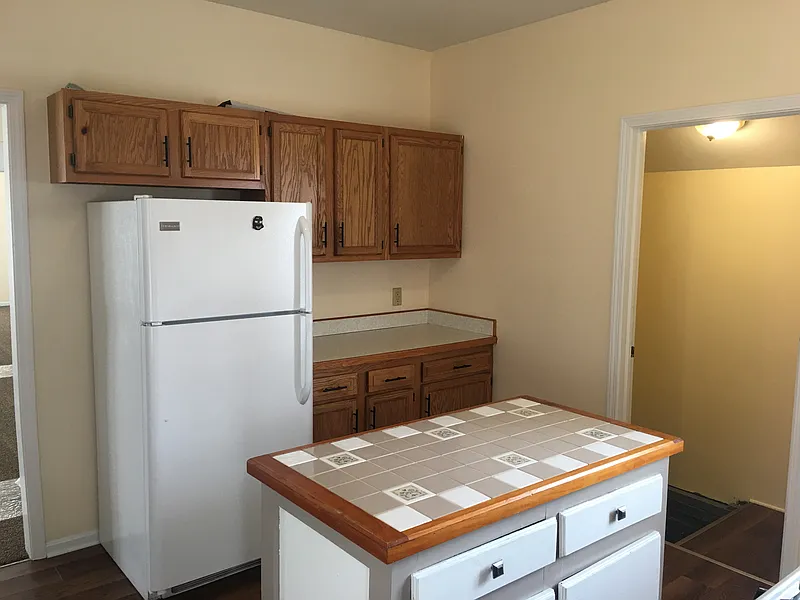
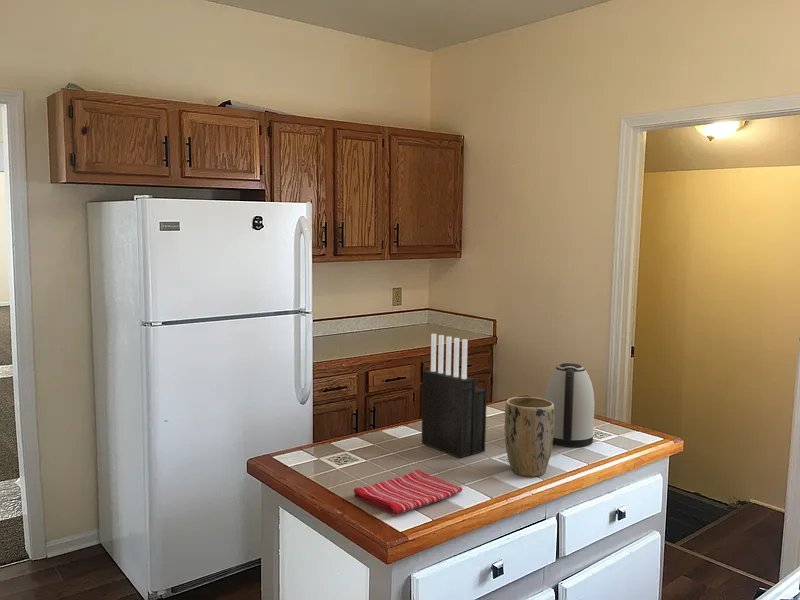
+ plant pot (528, 436)
+ dish towel (407, 490)
+ knife block (456, 391)
+ kettle (568, 403)
